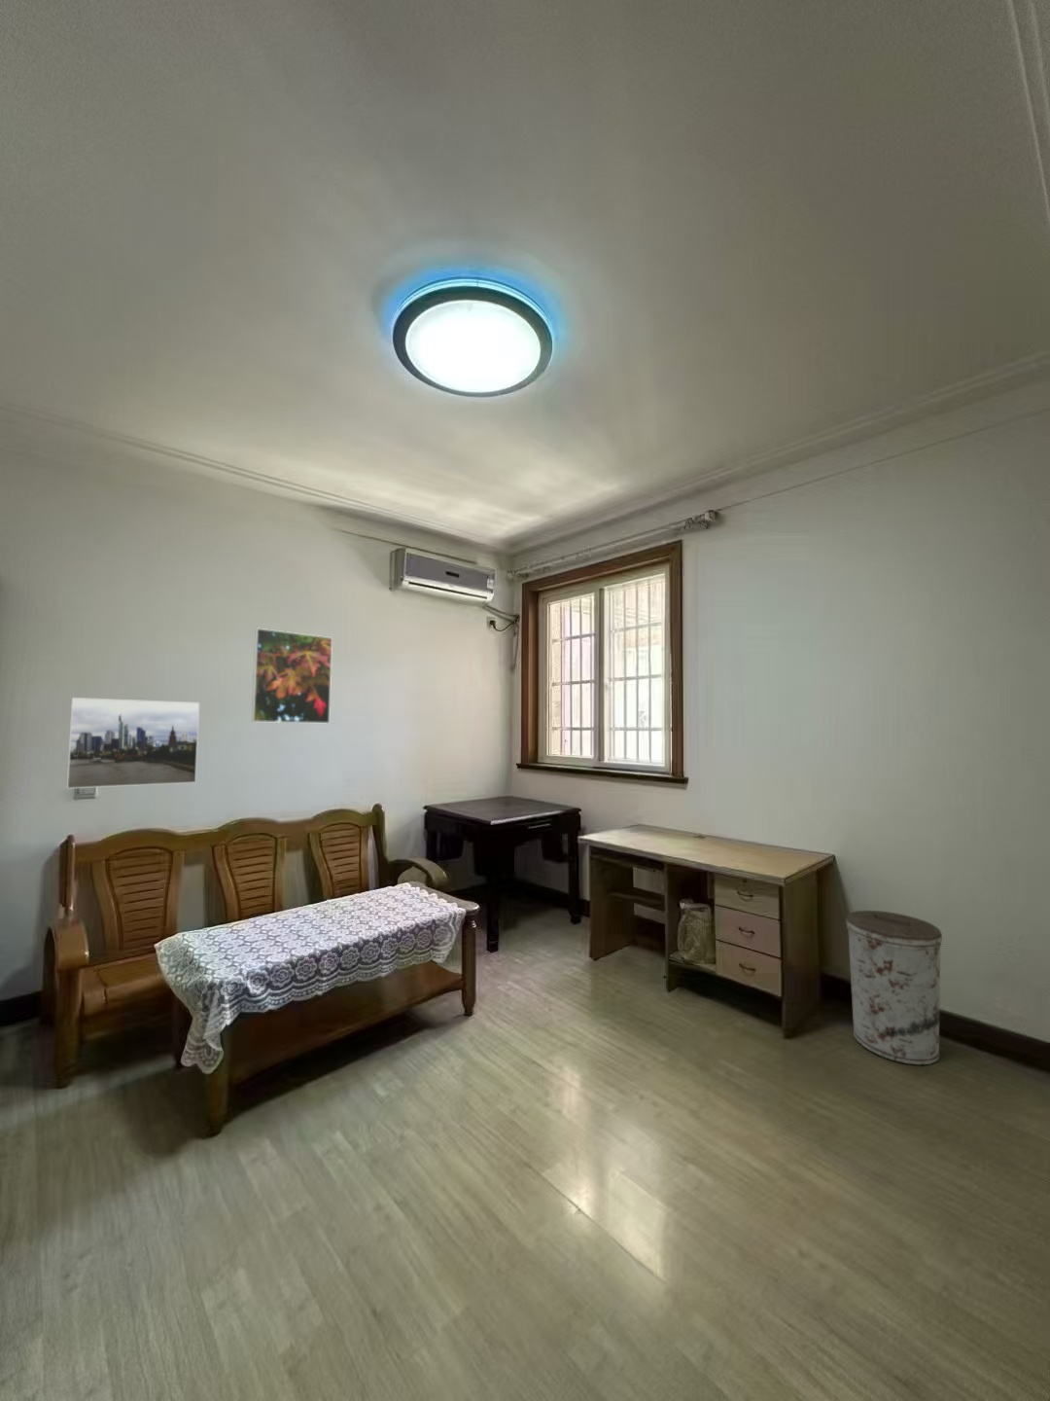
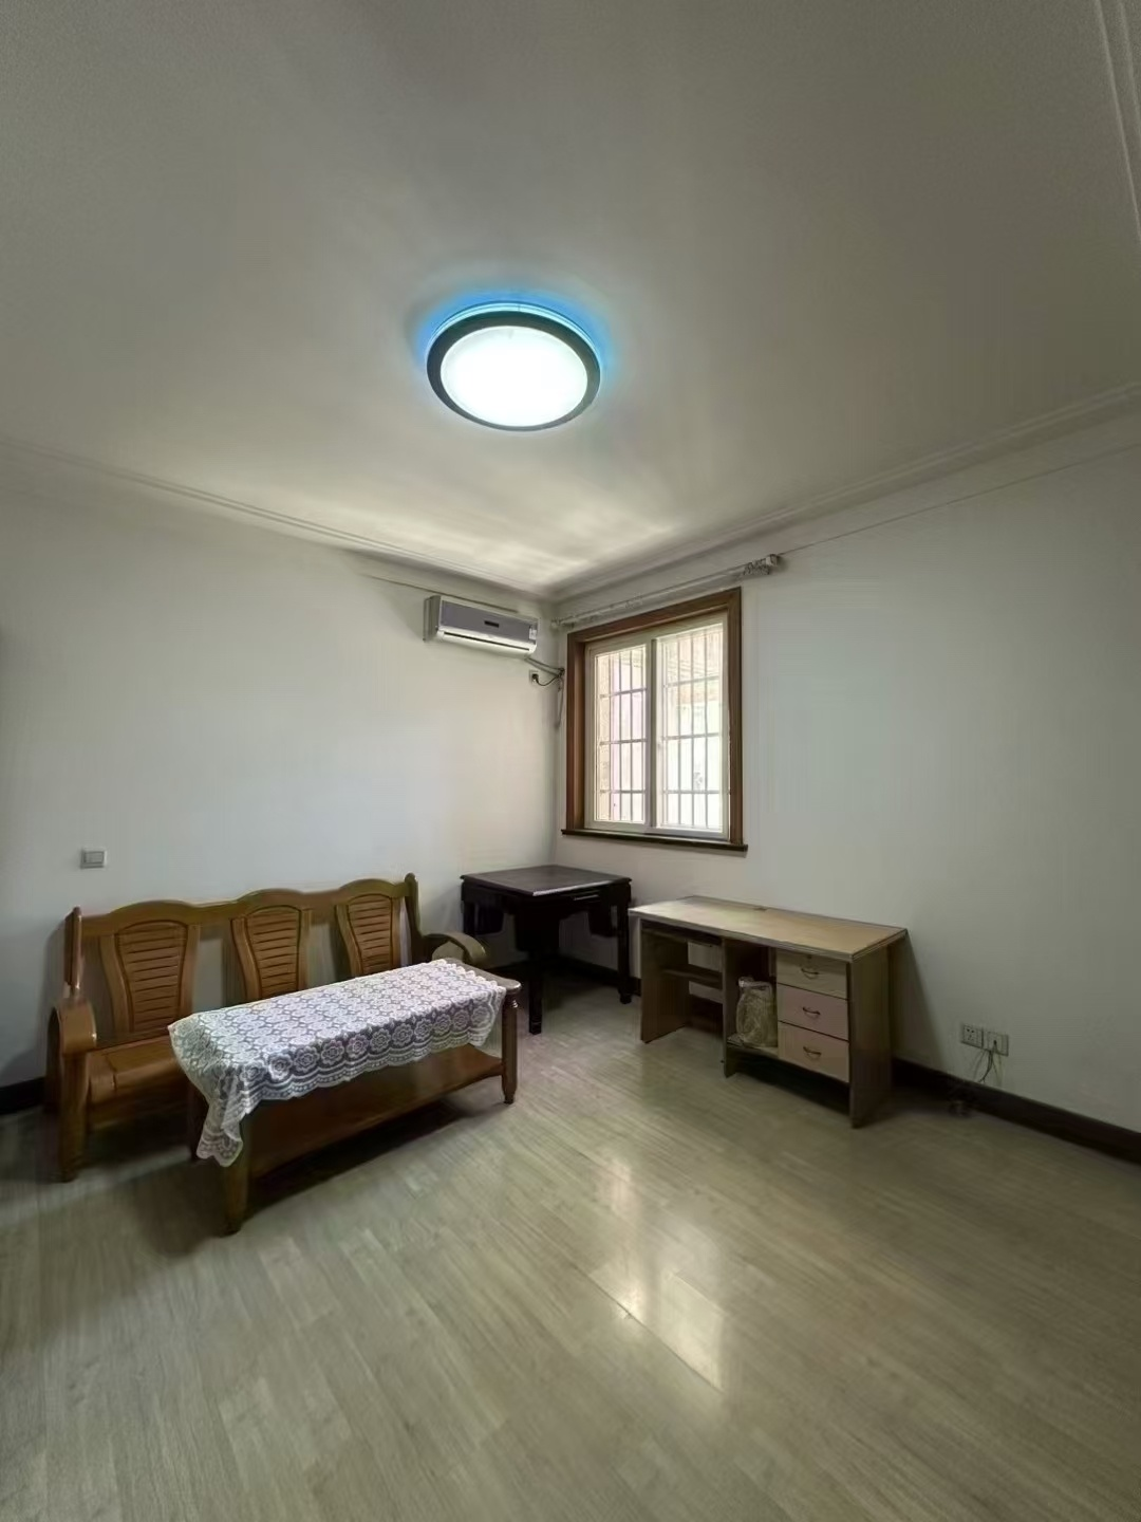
- trash can (892, 980)
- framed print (293, 677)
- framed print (137, 742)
